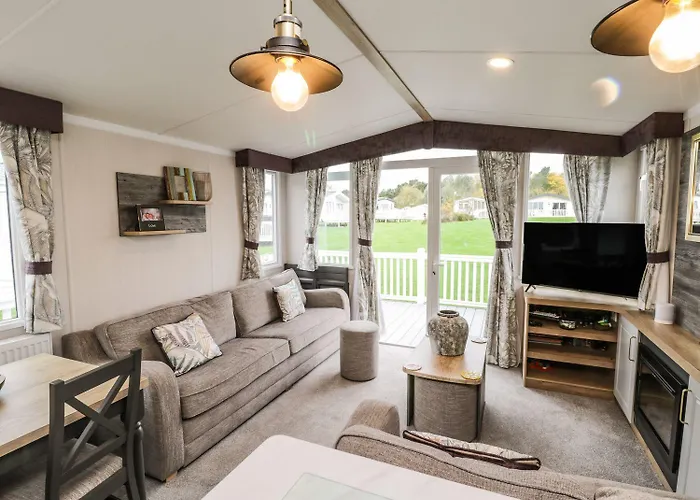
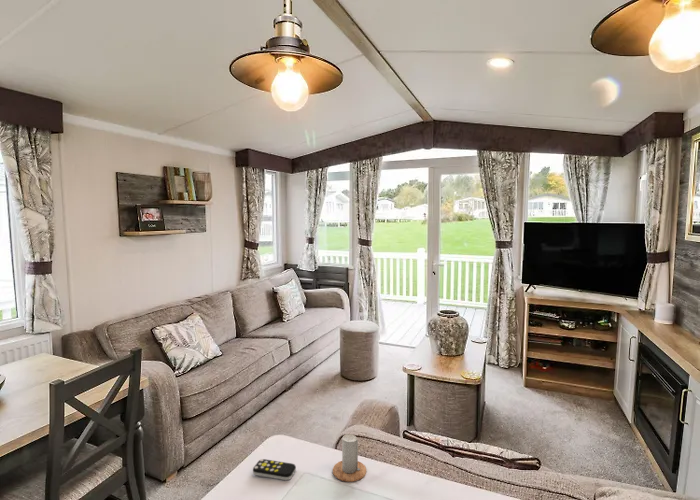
+ remote control (274, 469)
+ candle (349, 447)
